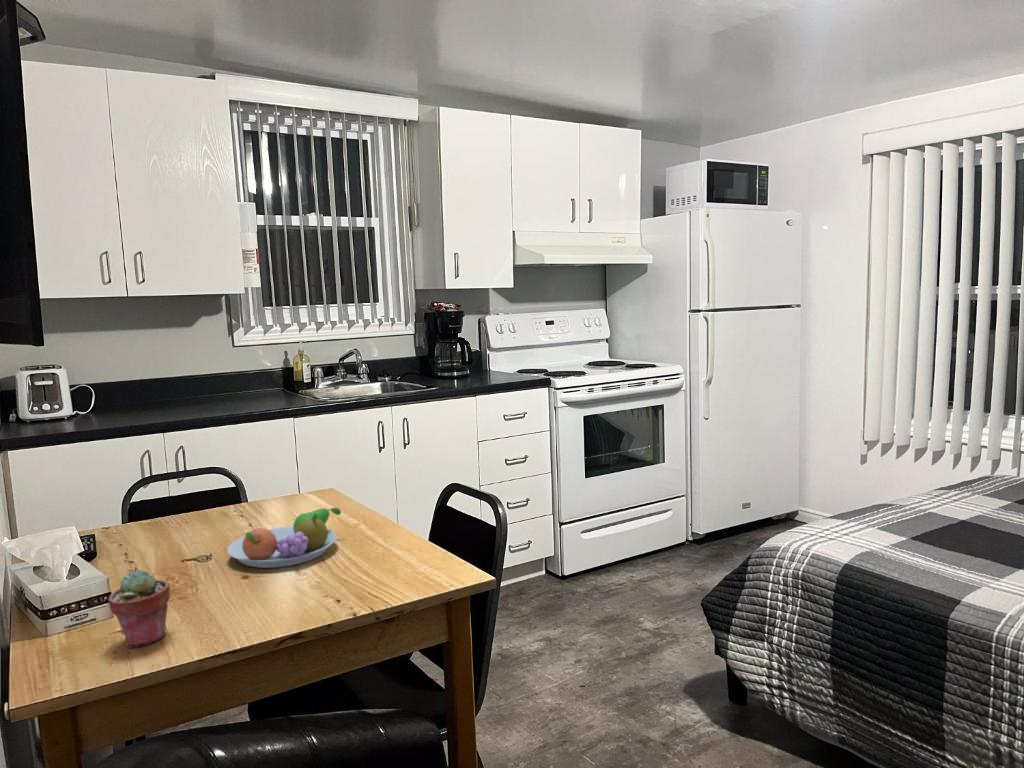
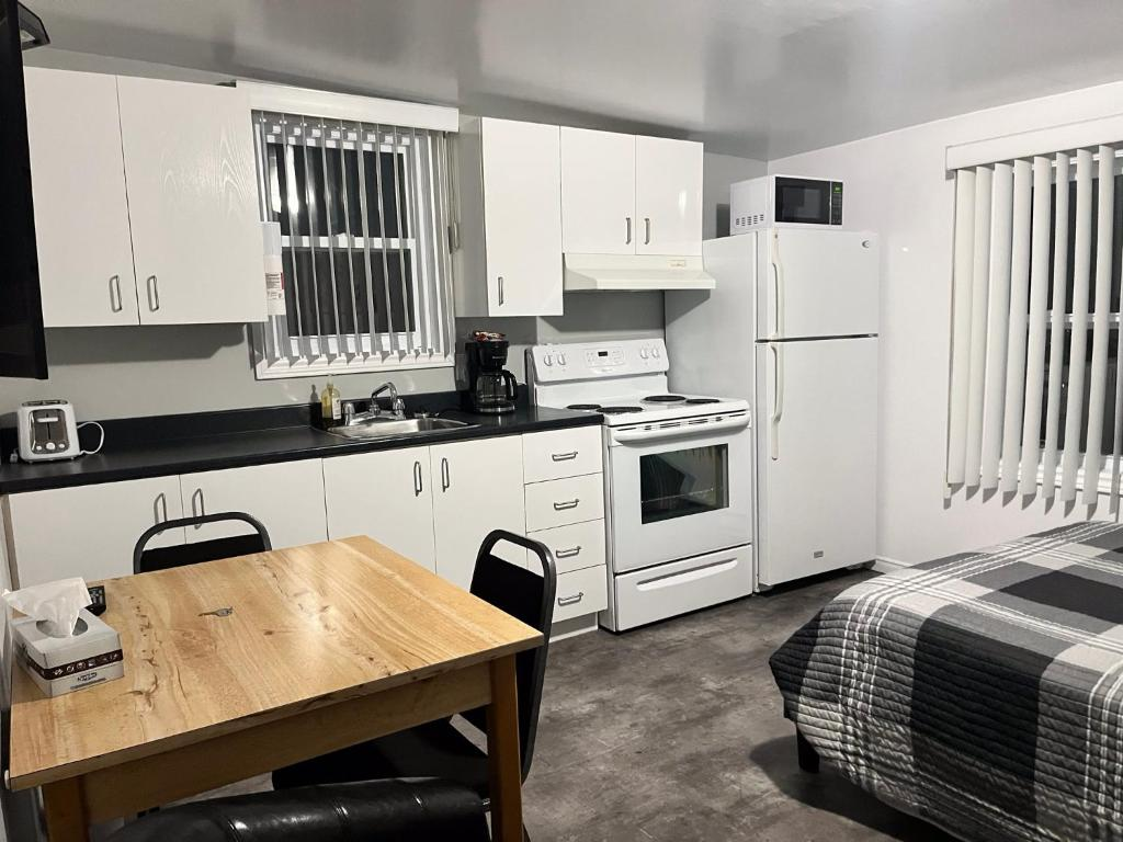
- fruit bowl (287, 531)
- potted succulent (141, 604)
